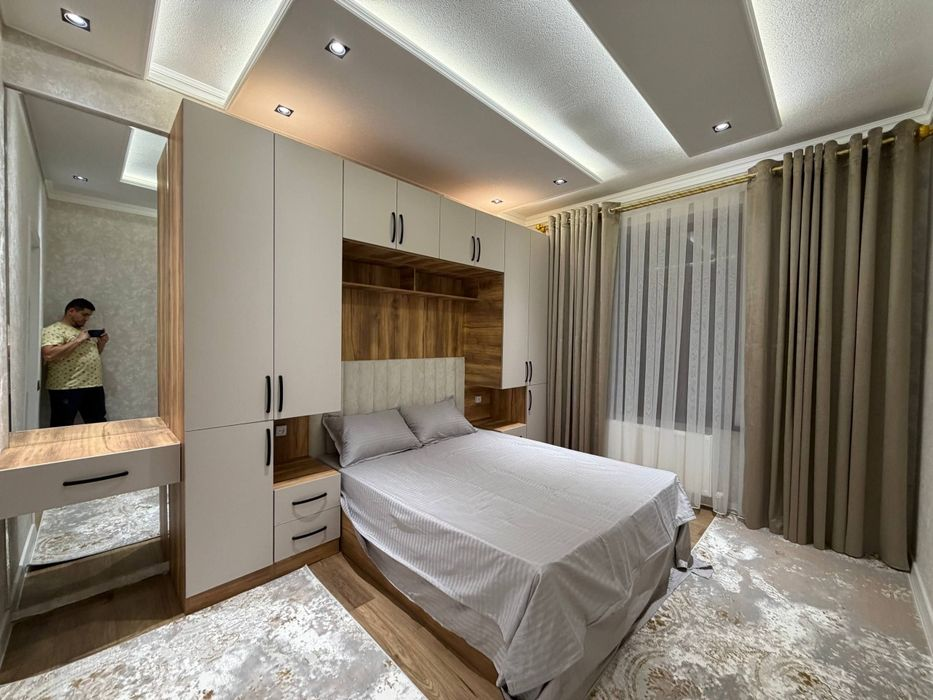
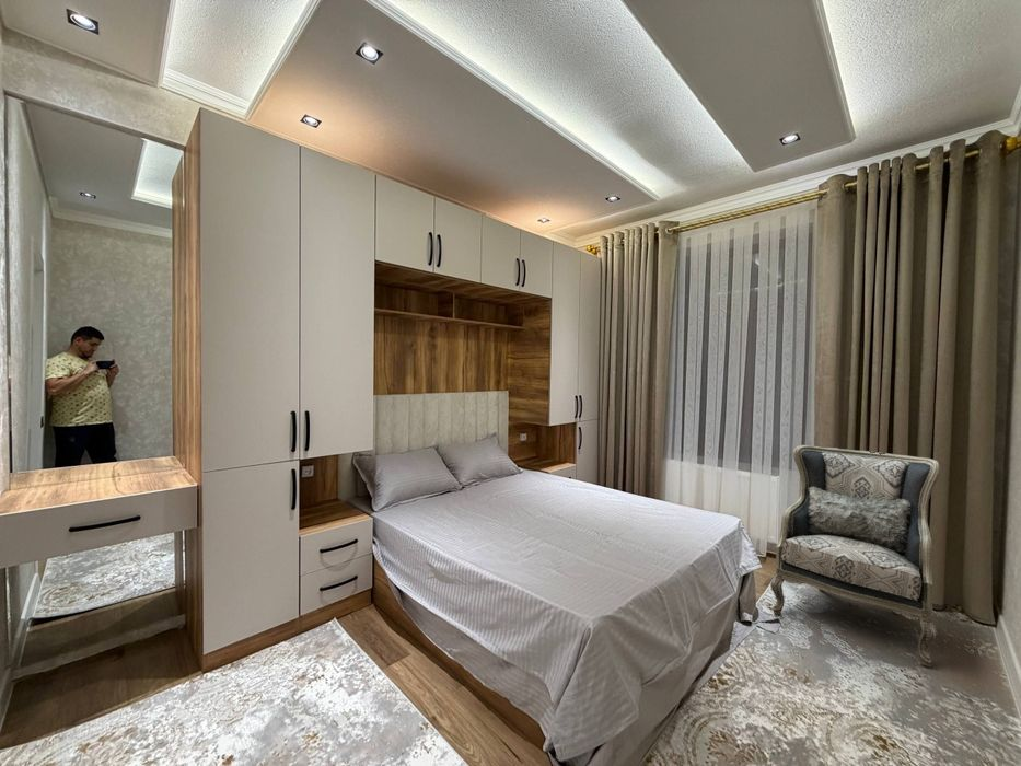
+ armchair (870, 538)
